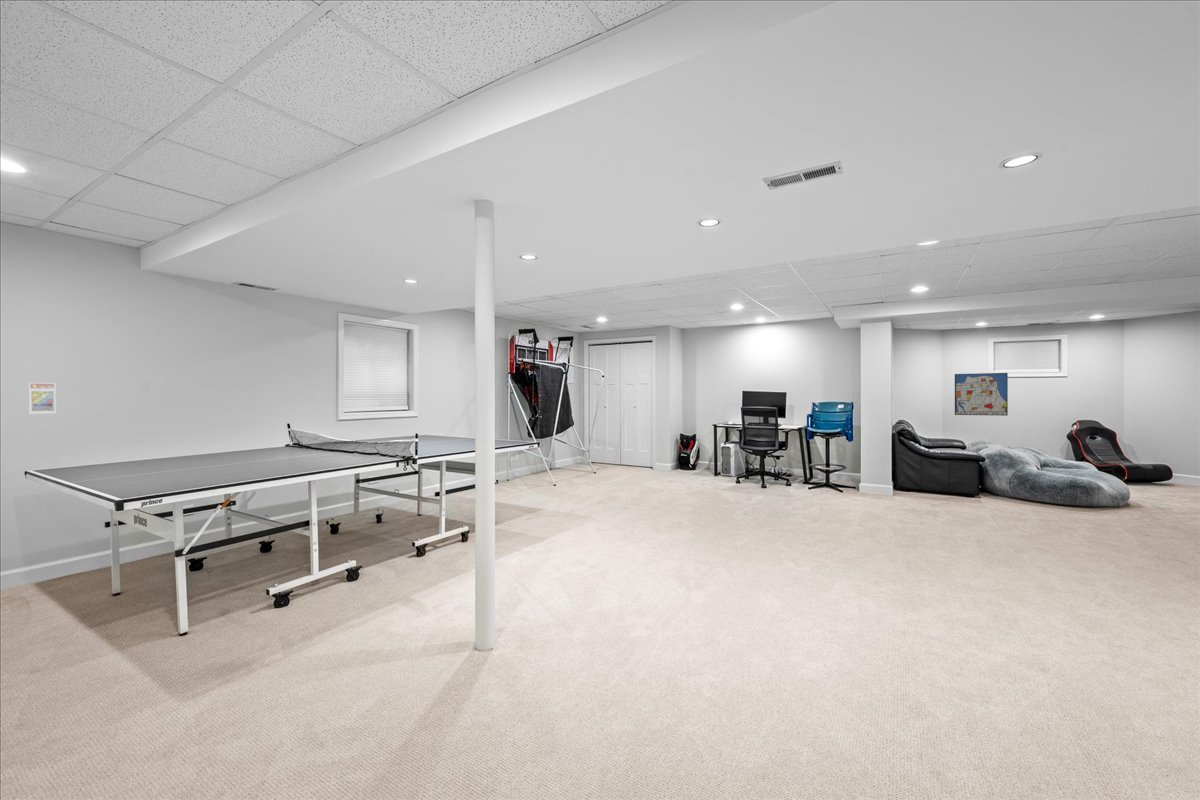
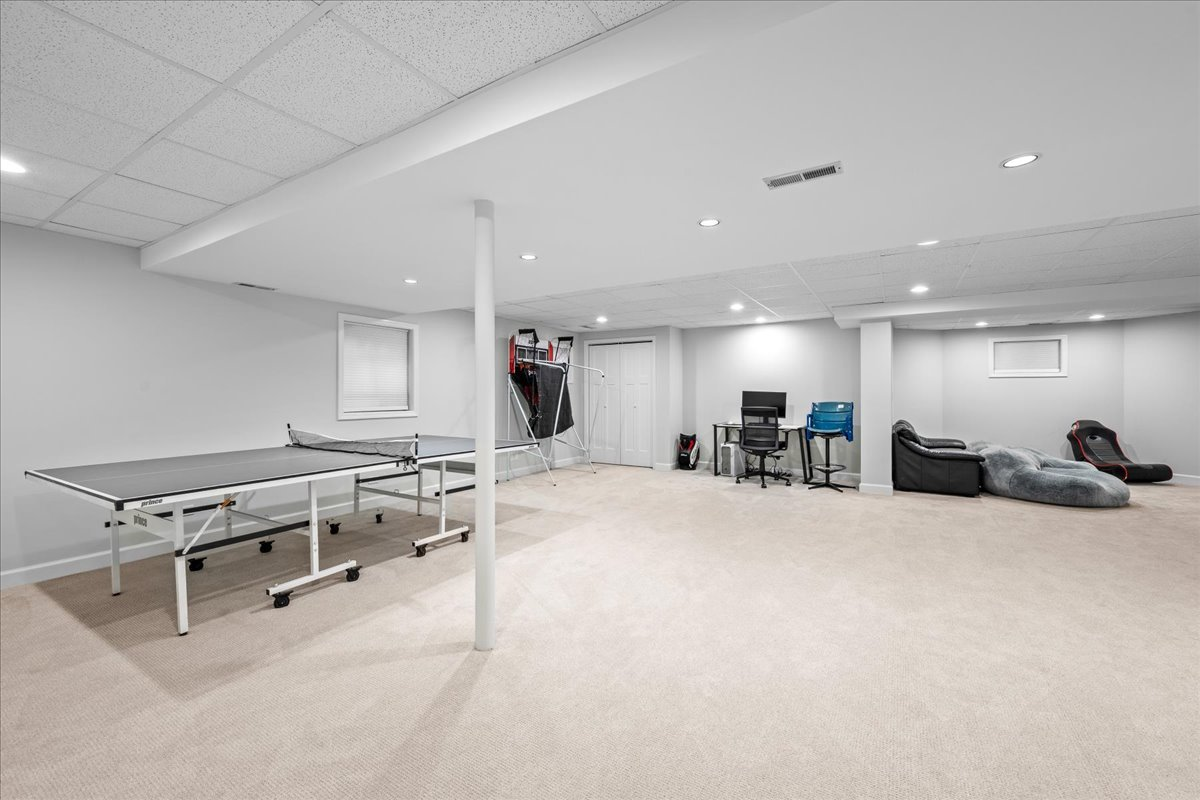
- trading card display case (42, 398)
- wall art (980, 394)
